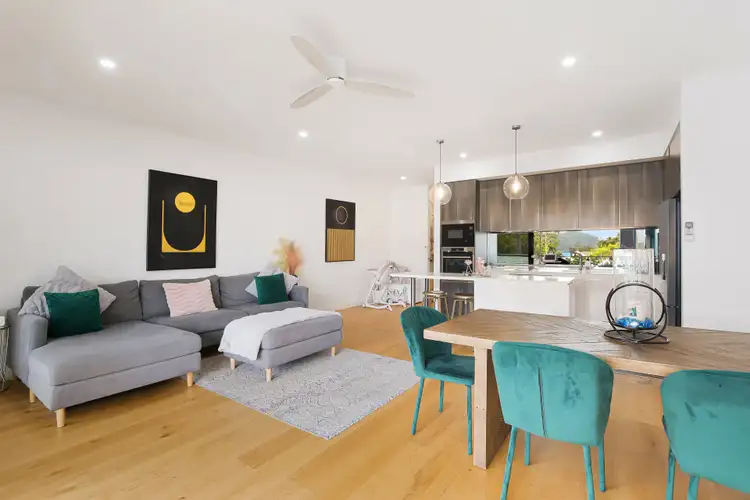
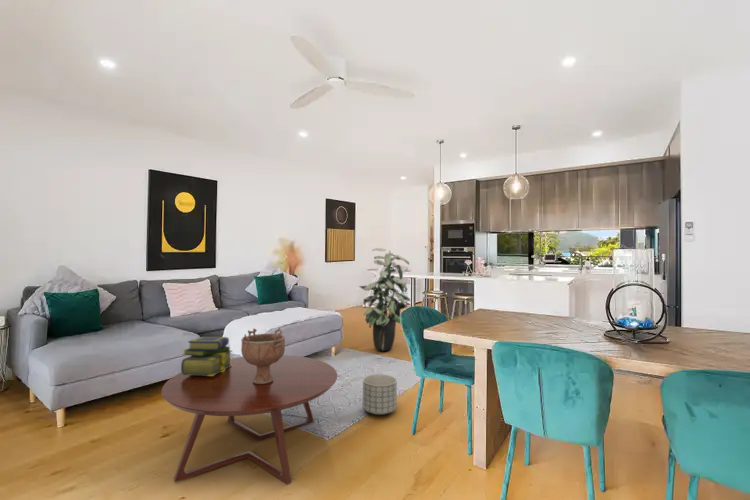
+ coffee table (255, 412)
+ planter (379, 395)
+ decorative bowl (263, 355)
+ indoor plant (383, 298)
+ stack of books (207, 353)
